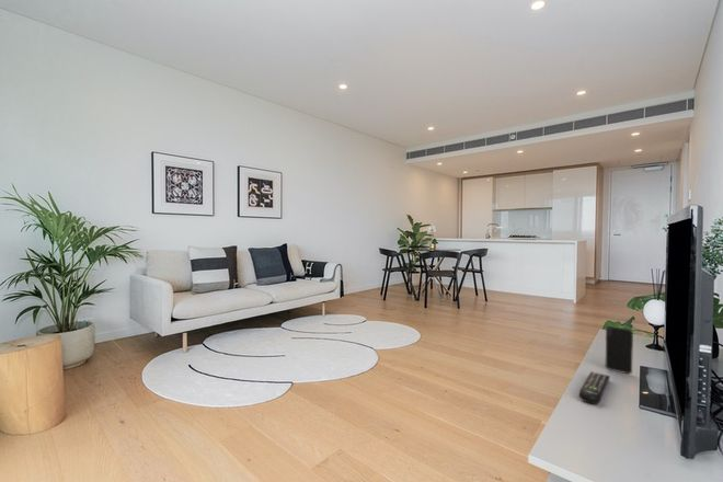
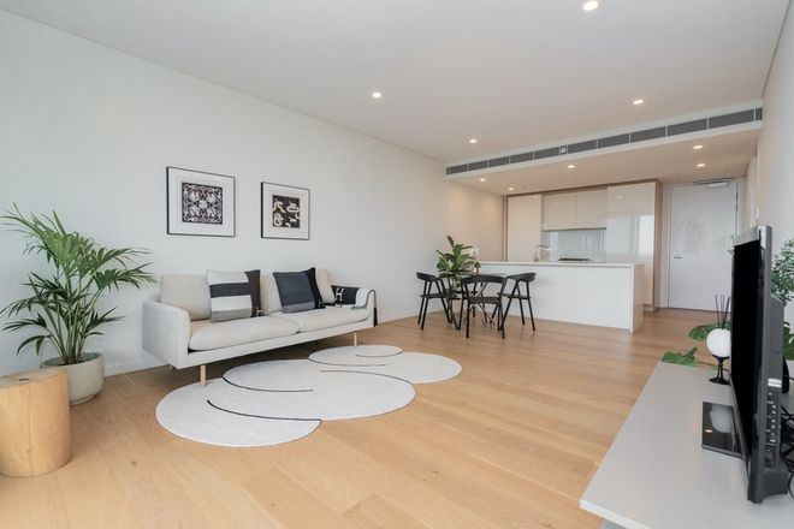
- smartphone (618, 349)
- remote control (595, 386)
